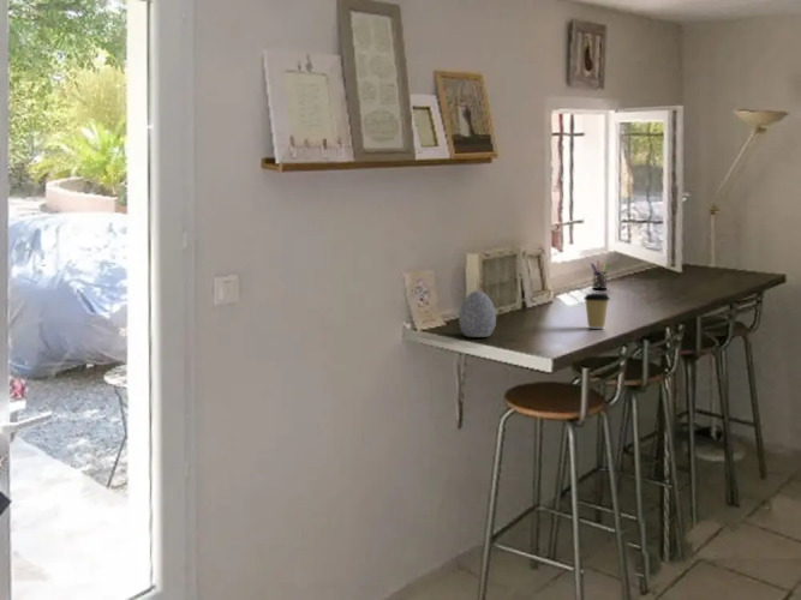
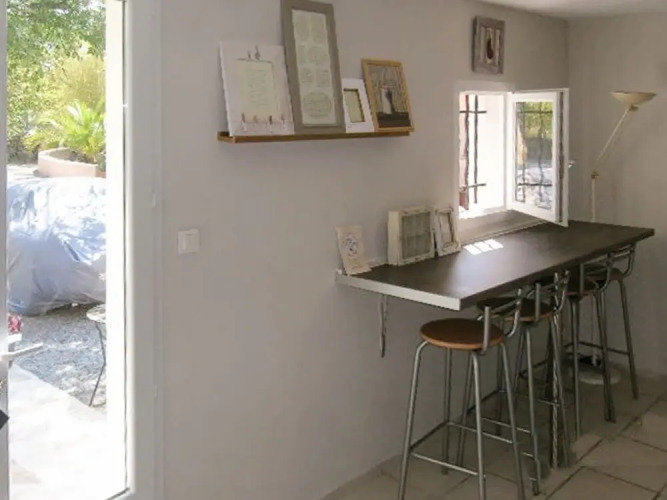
- coffee cup (596, 311)
- decorative egg (477, 313)
- pen holder (600, 274)
